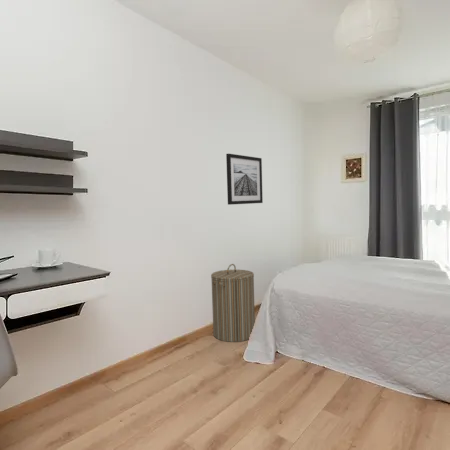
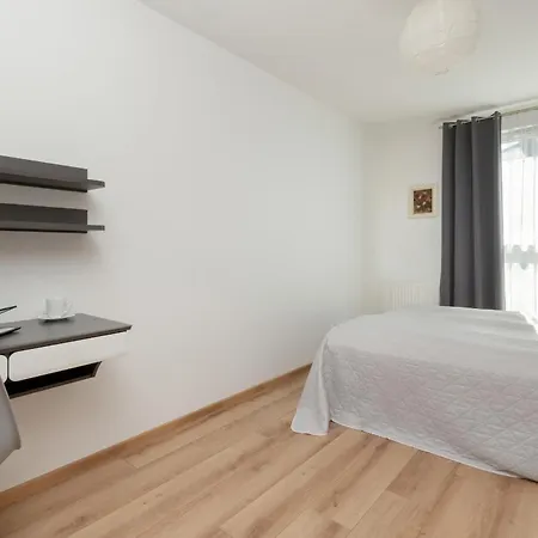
- wall art (245, 180)
- laundry hamper (233, 299)
